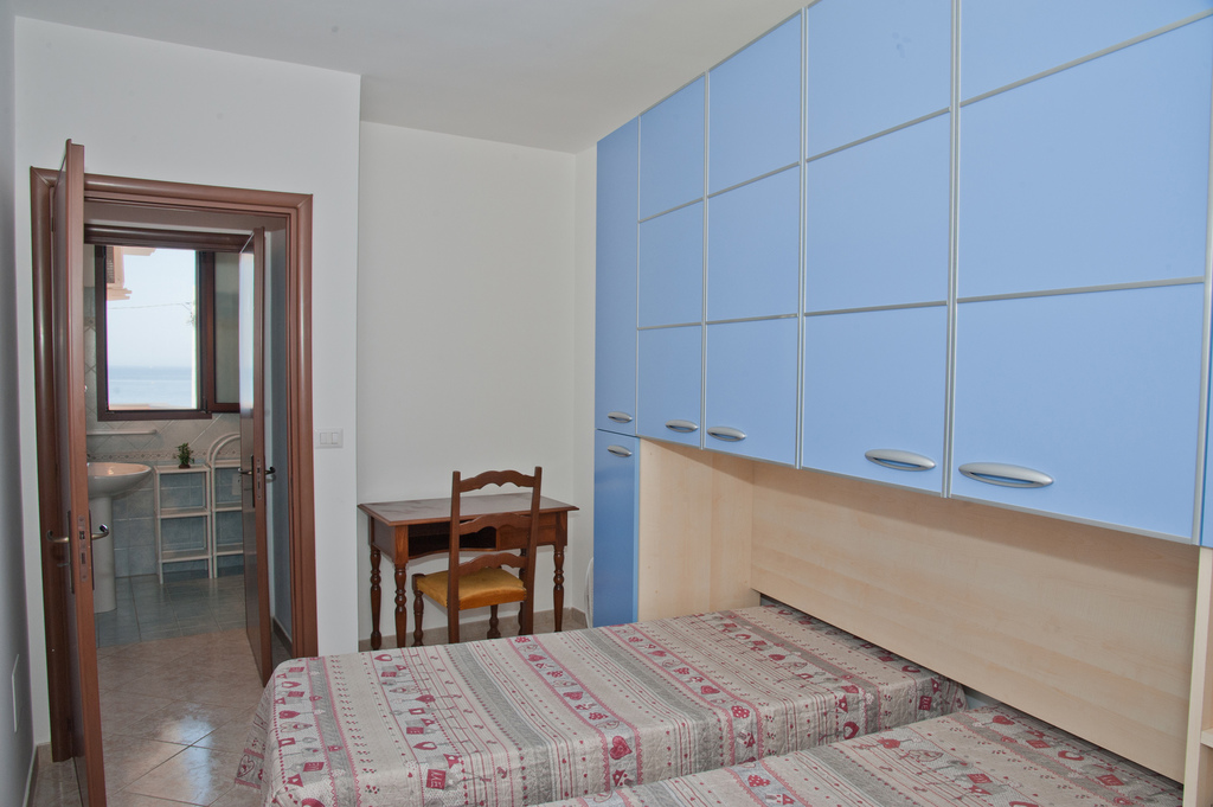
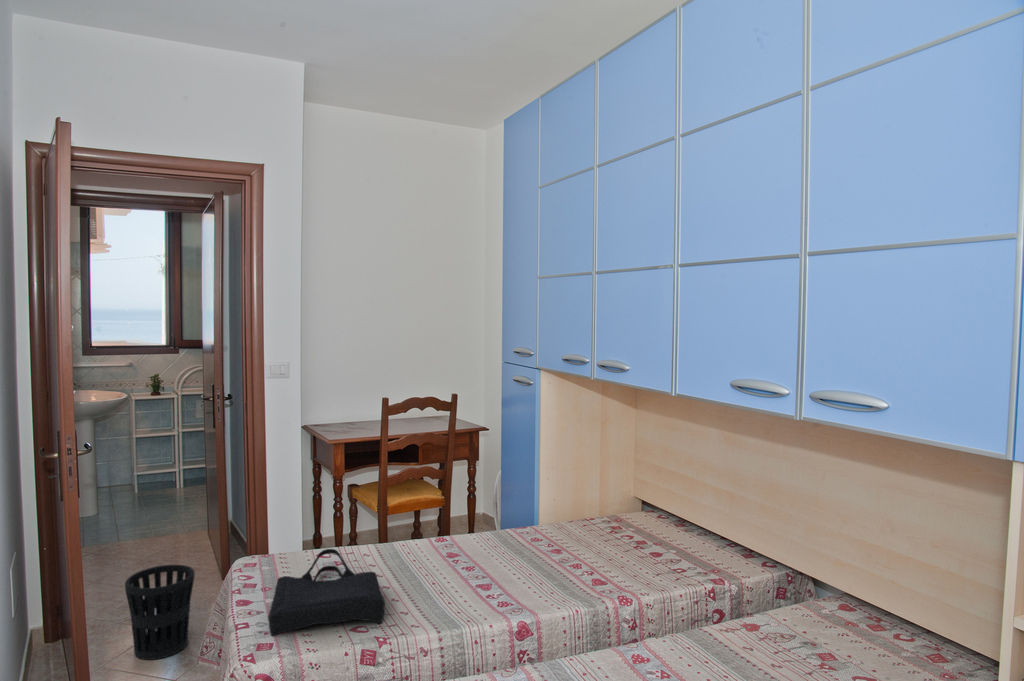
+ tote bag (328, 585)
+ wastebasket (161, 611)
